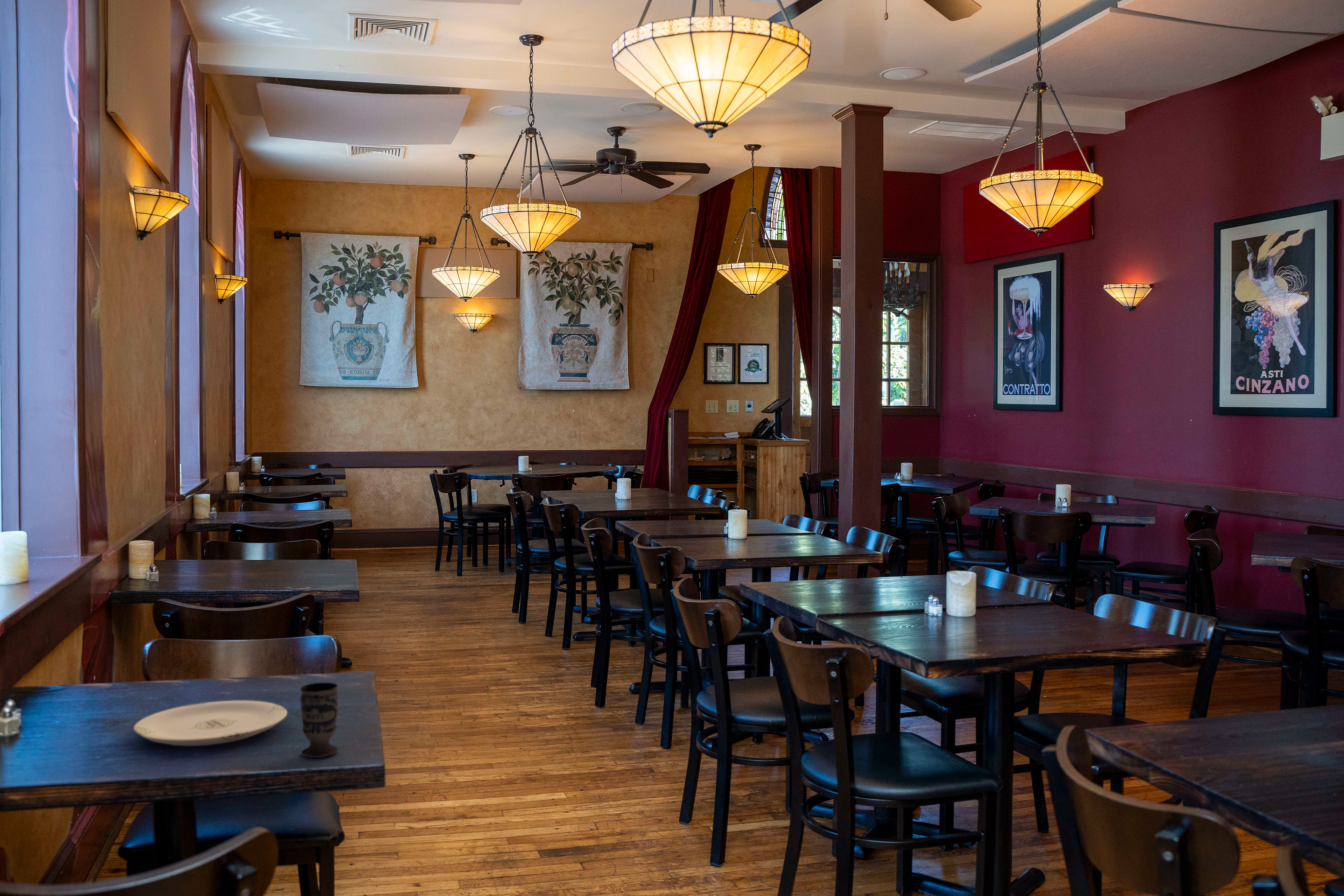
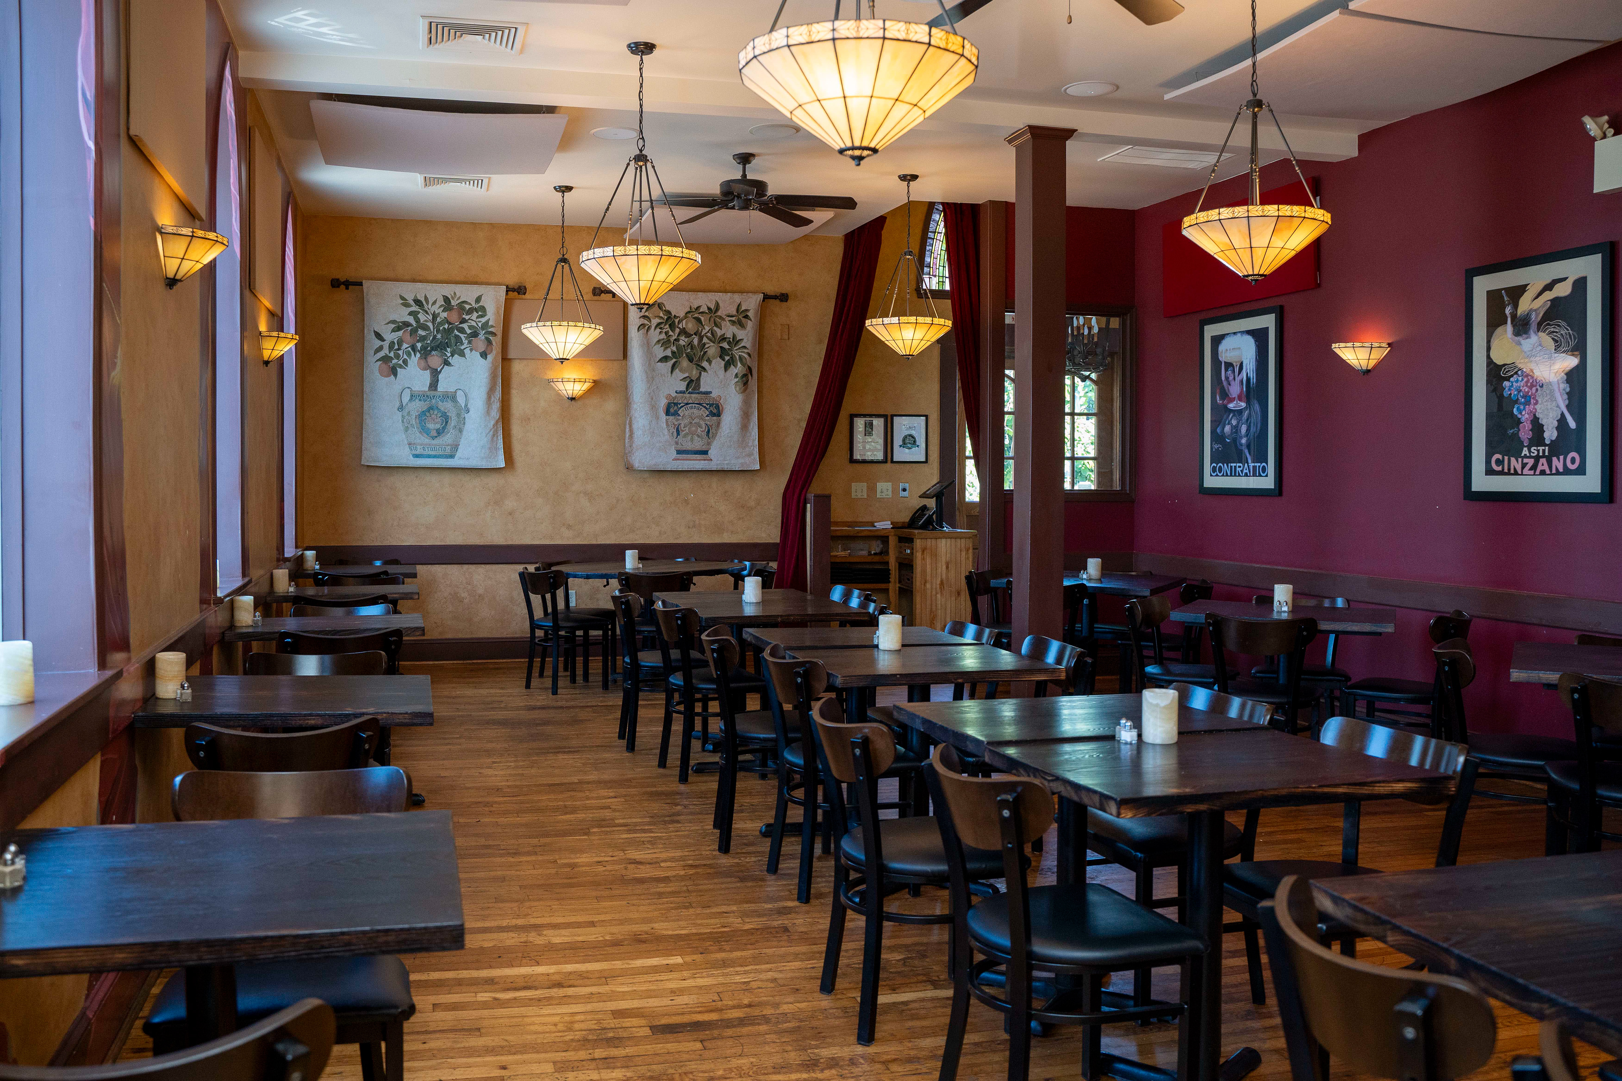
- plate (212, 724)
- cup (319, 719)
